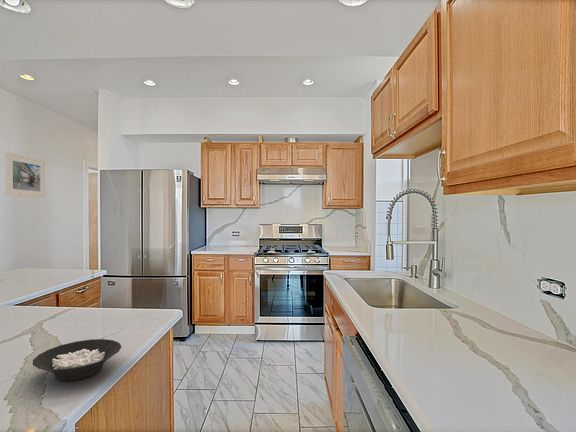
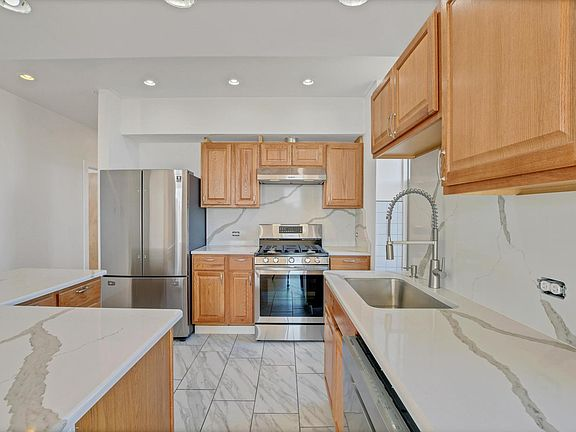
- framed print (26, 176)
- cereal bowl (79, 362)
